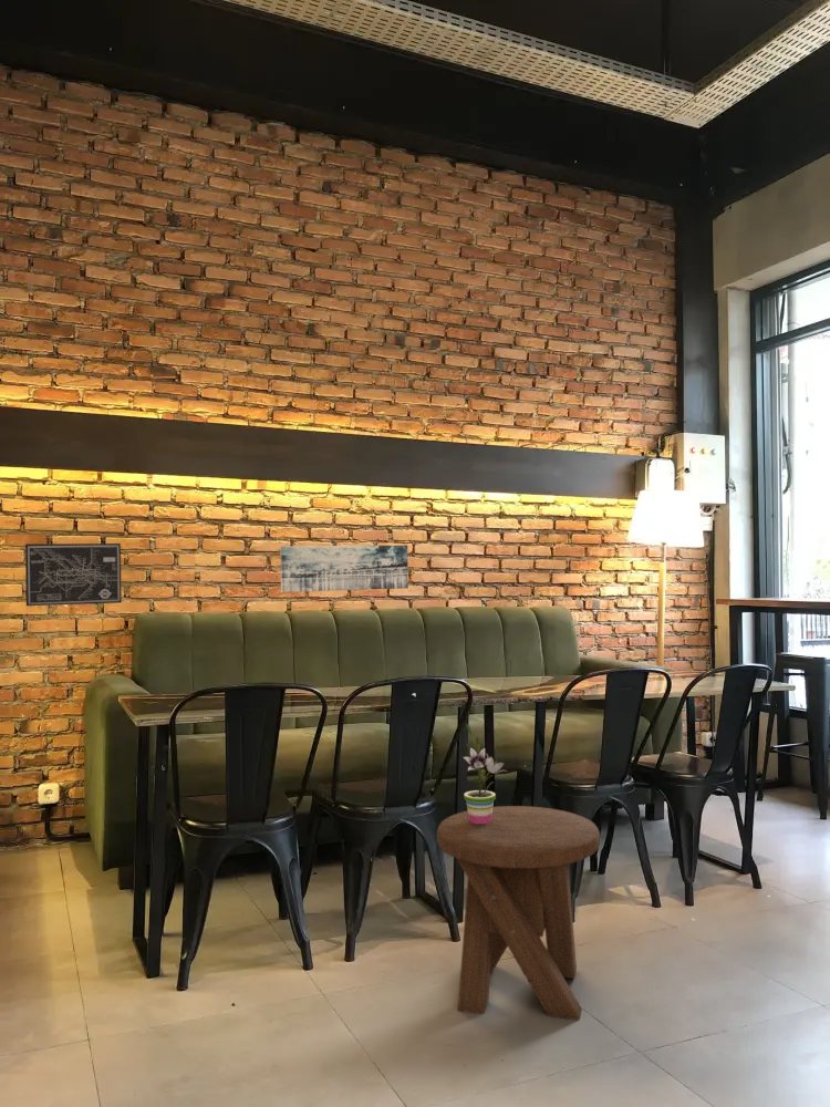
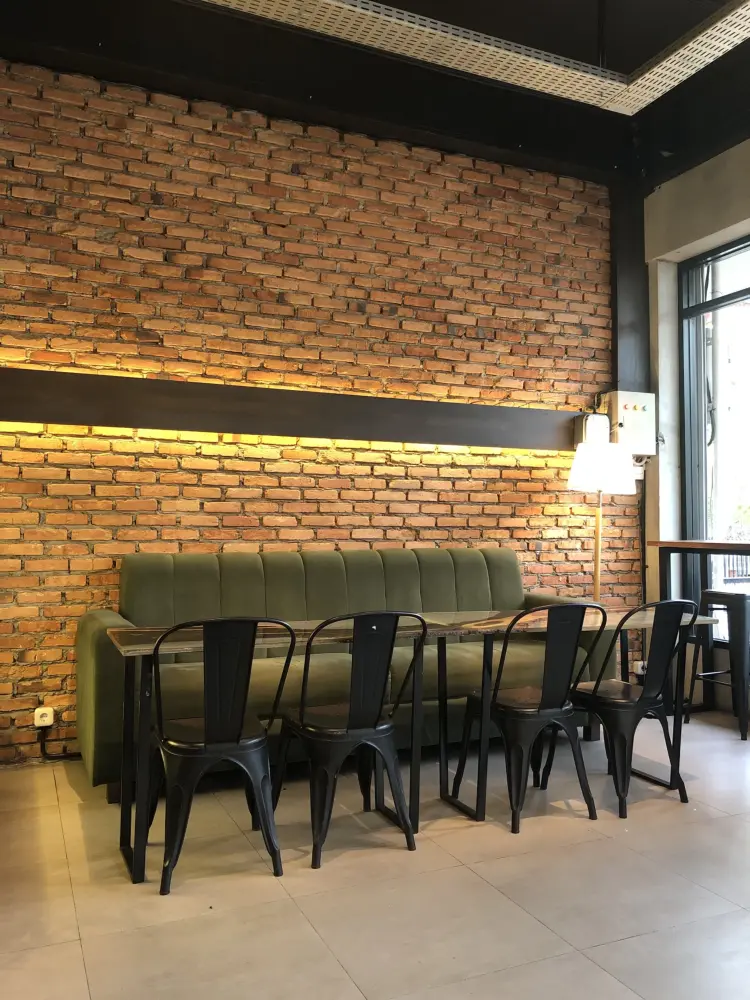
- potted plant (485, 773)
- music stool (519, 908)
- wall art (345, 568)
- wall art (74, 573)
